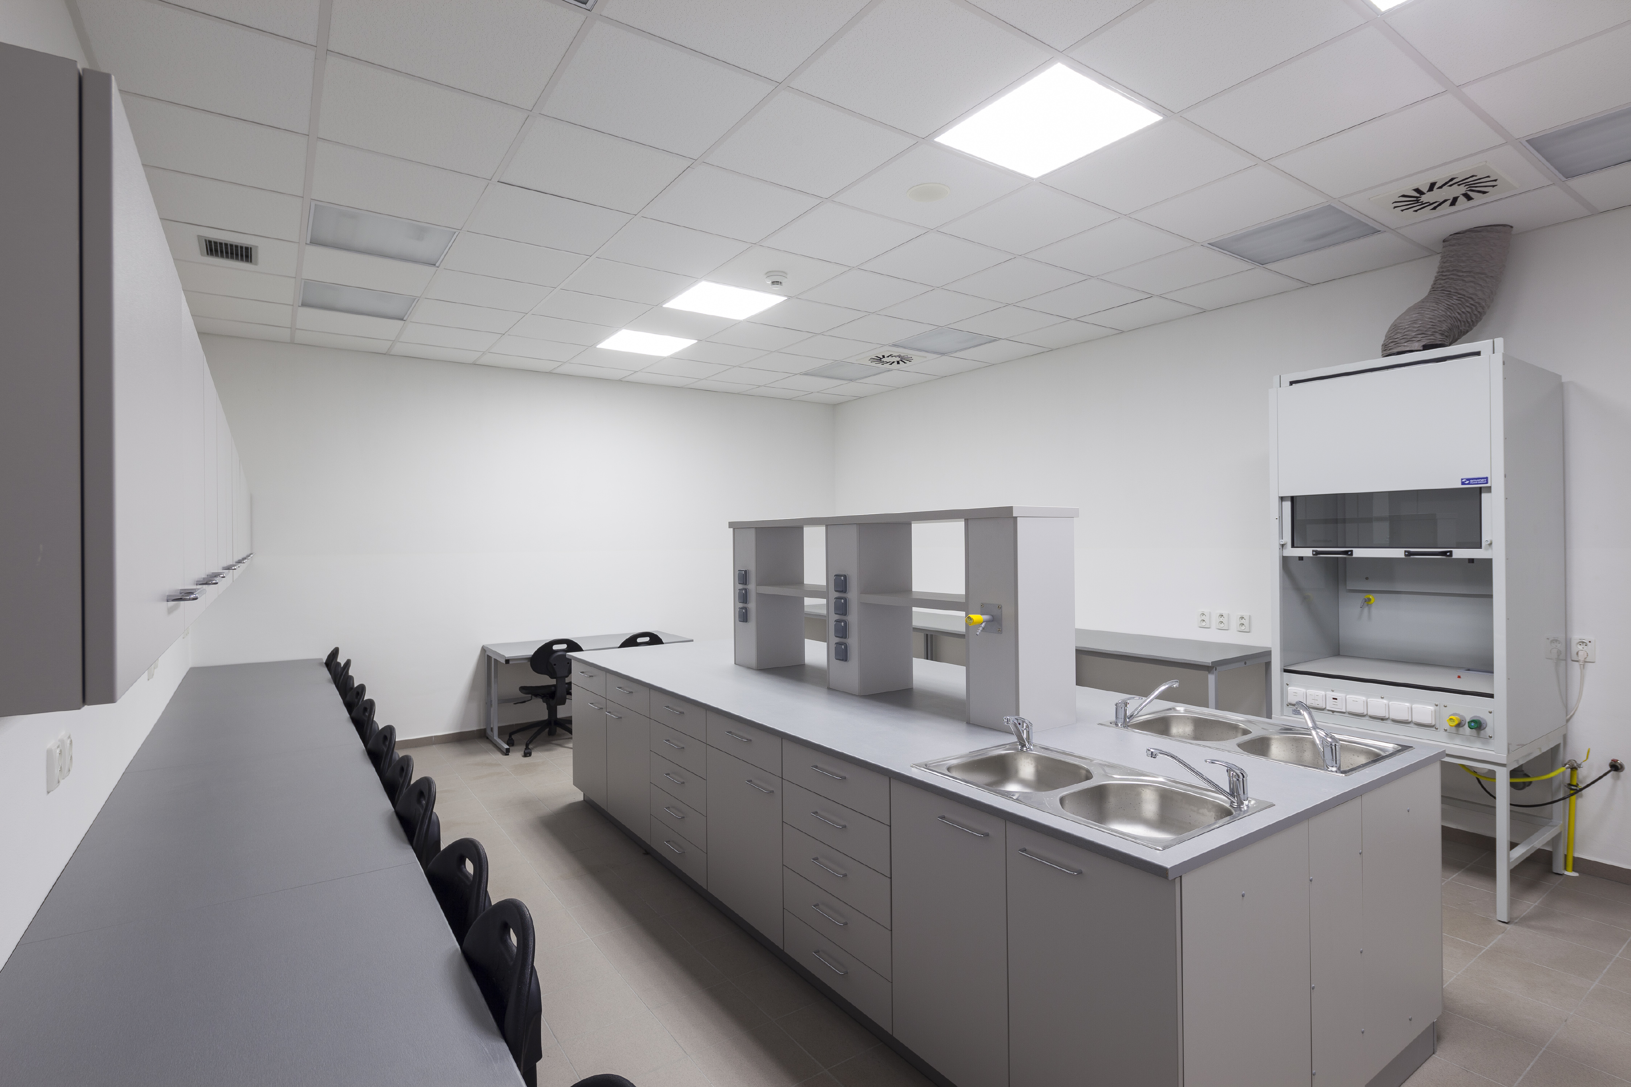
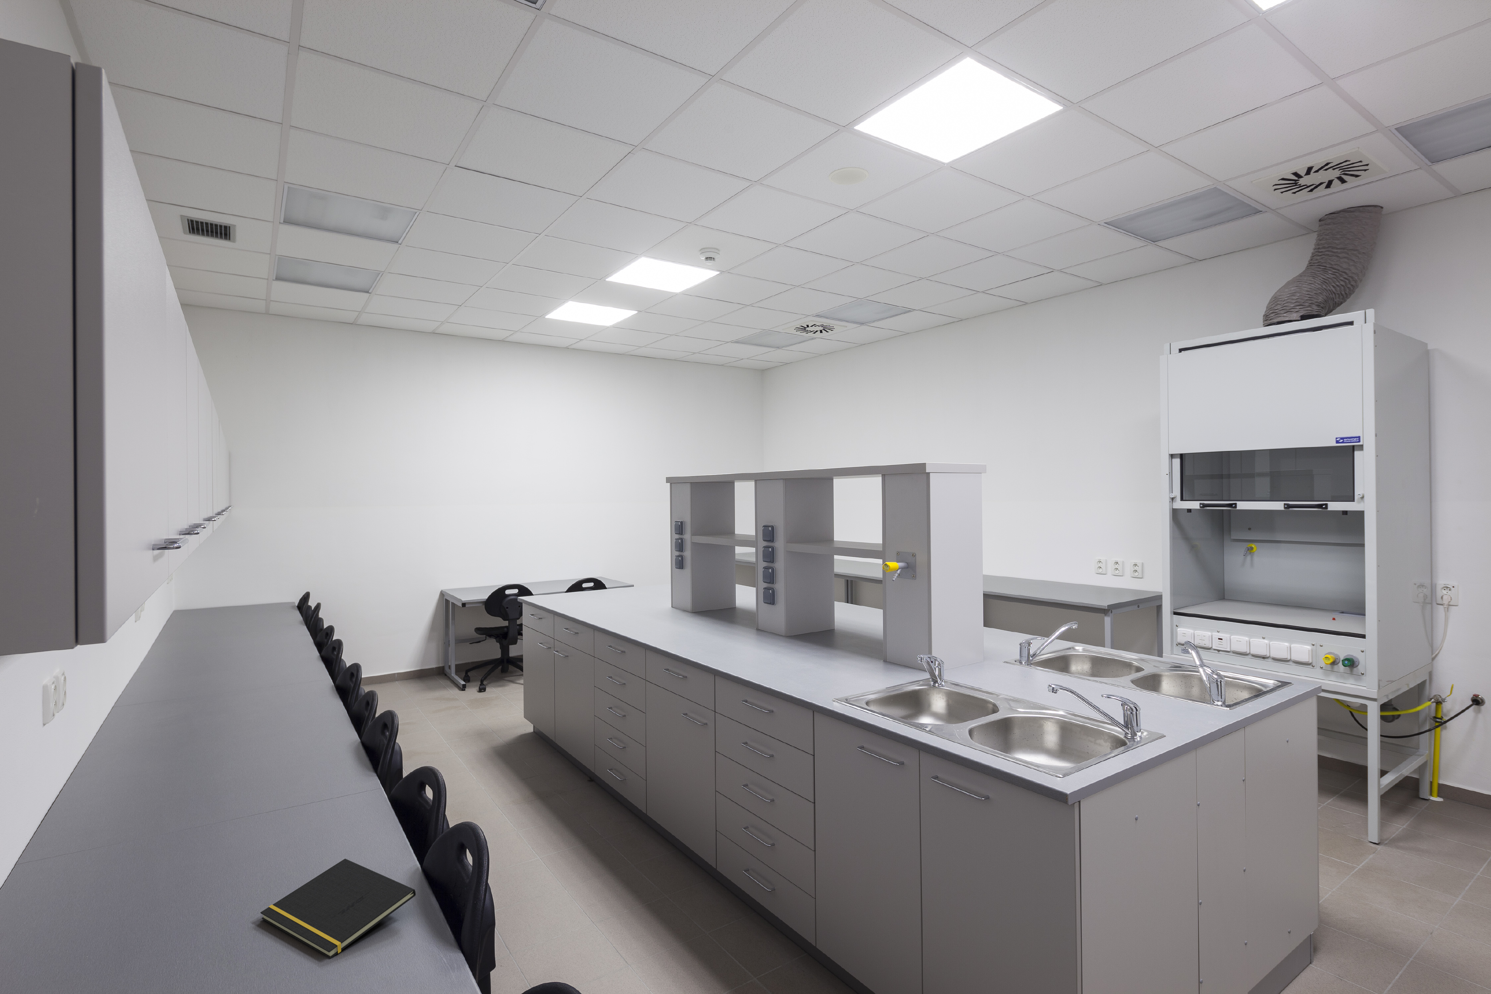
+ notepad (338, 904)
